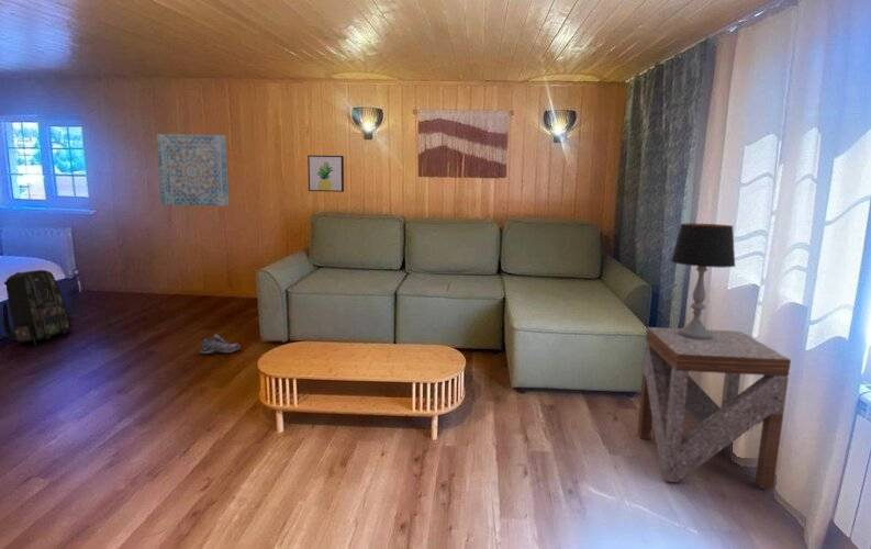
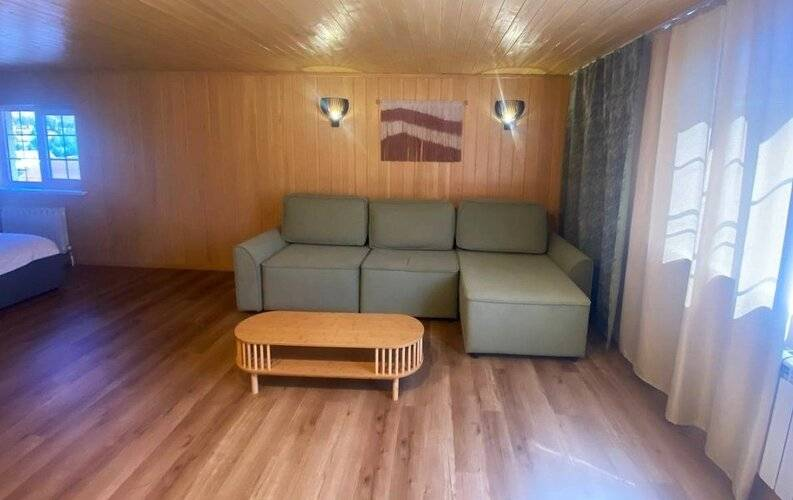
- backpack (33, 304)
- wall art (192, 170)
- wall art (325, 173)
- table lamp (700, 280)
- side table (704, 401)
- shoe (220, 343)
